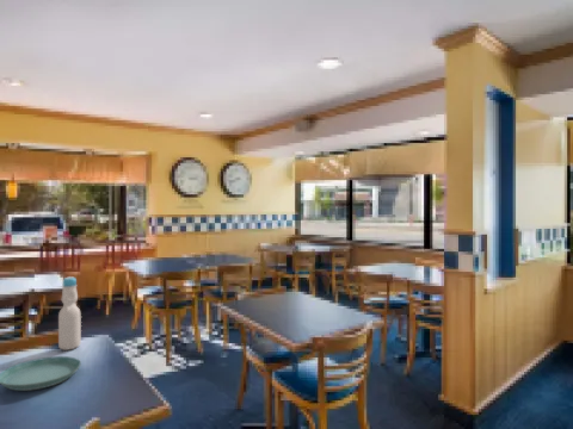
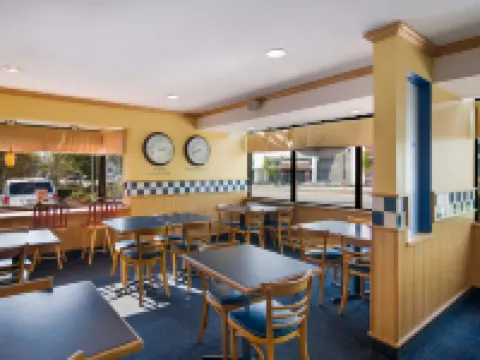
- saucer (41, 373)
- bottle (69, 311)
